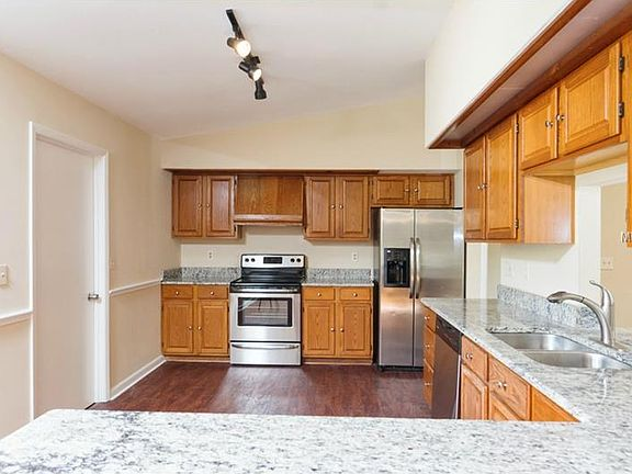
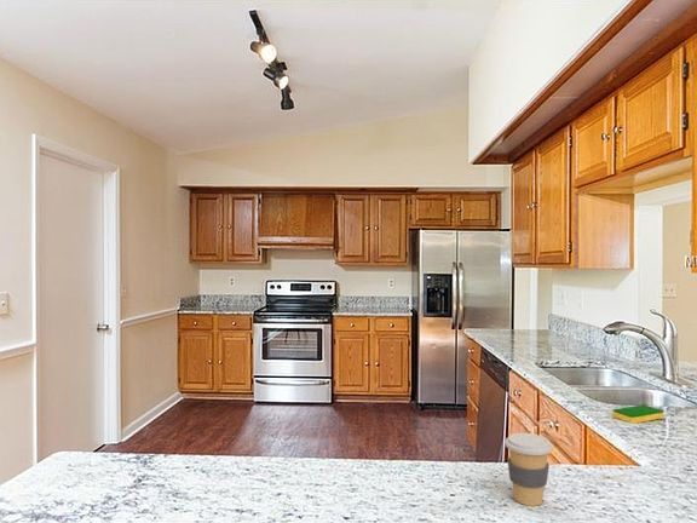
+ coffee cup (528, 469)
+ dish sponge (638, 413)
